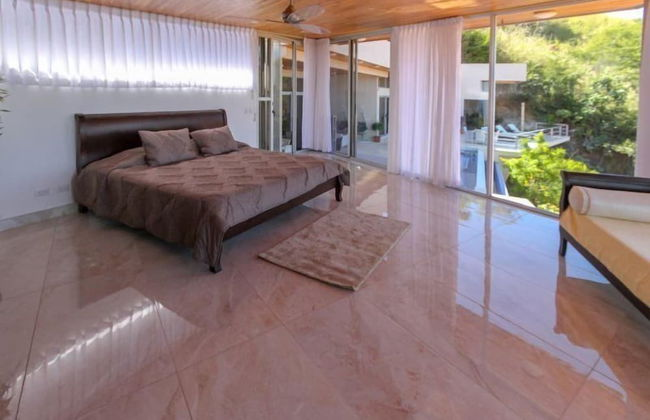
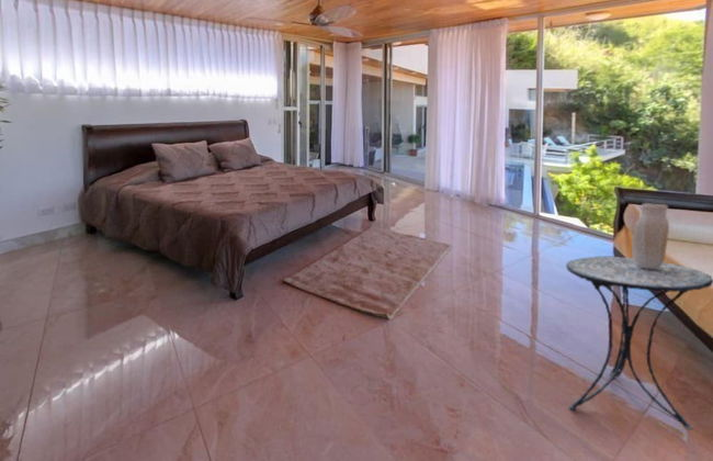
+ vase (636, 232)
+ side table (627, 337)
